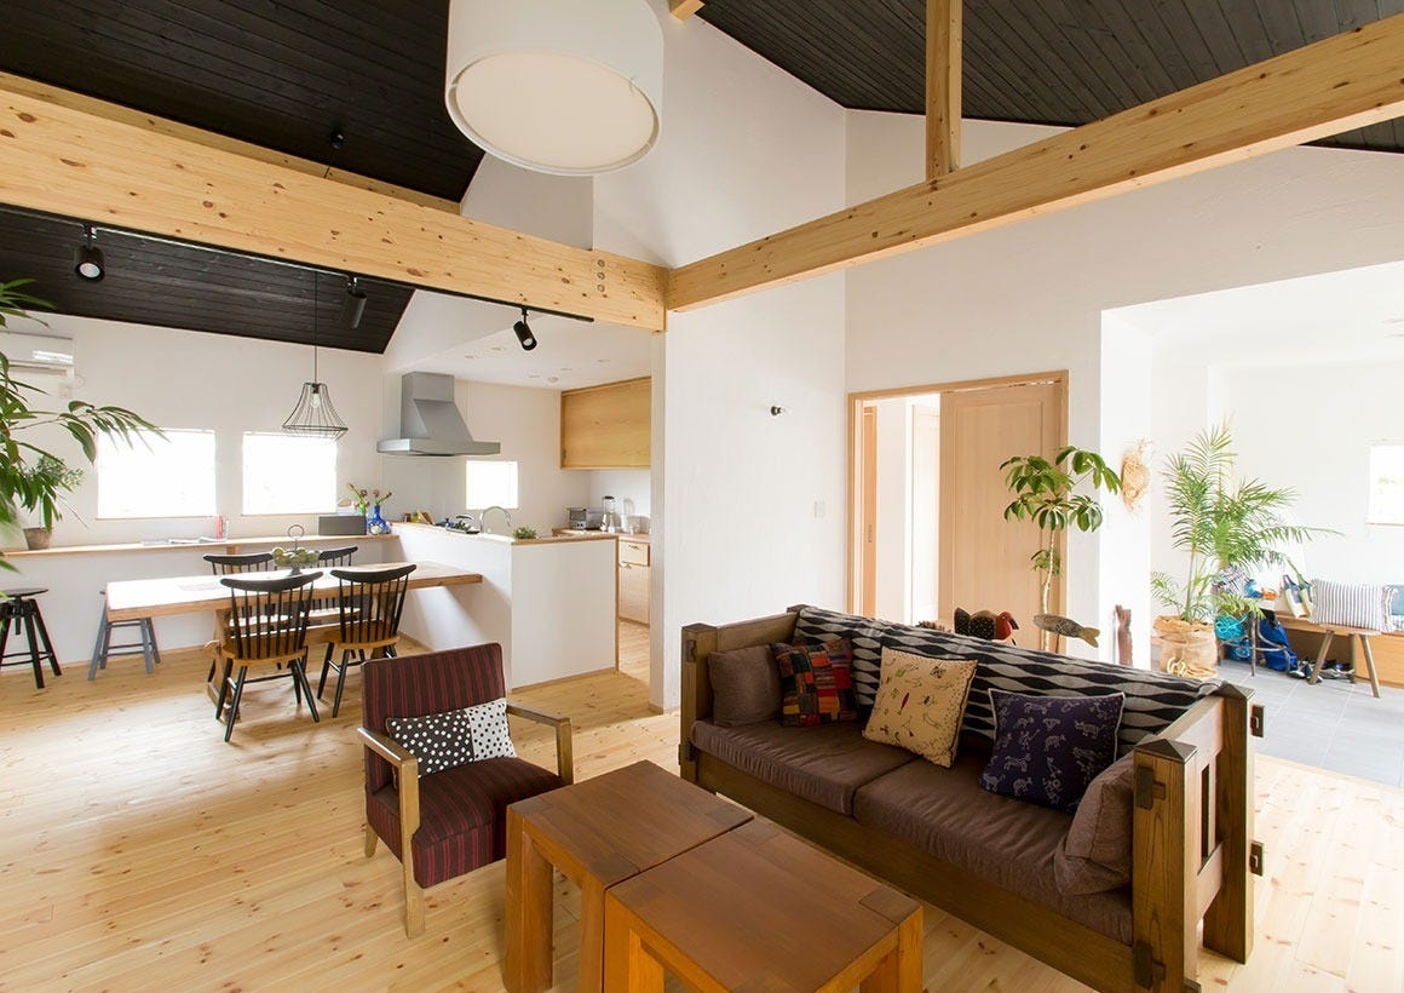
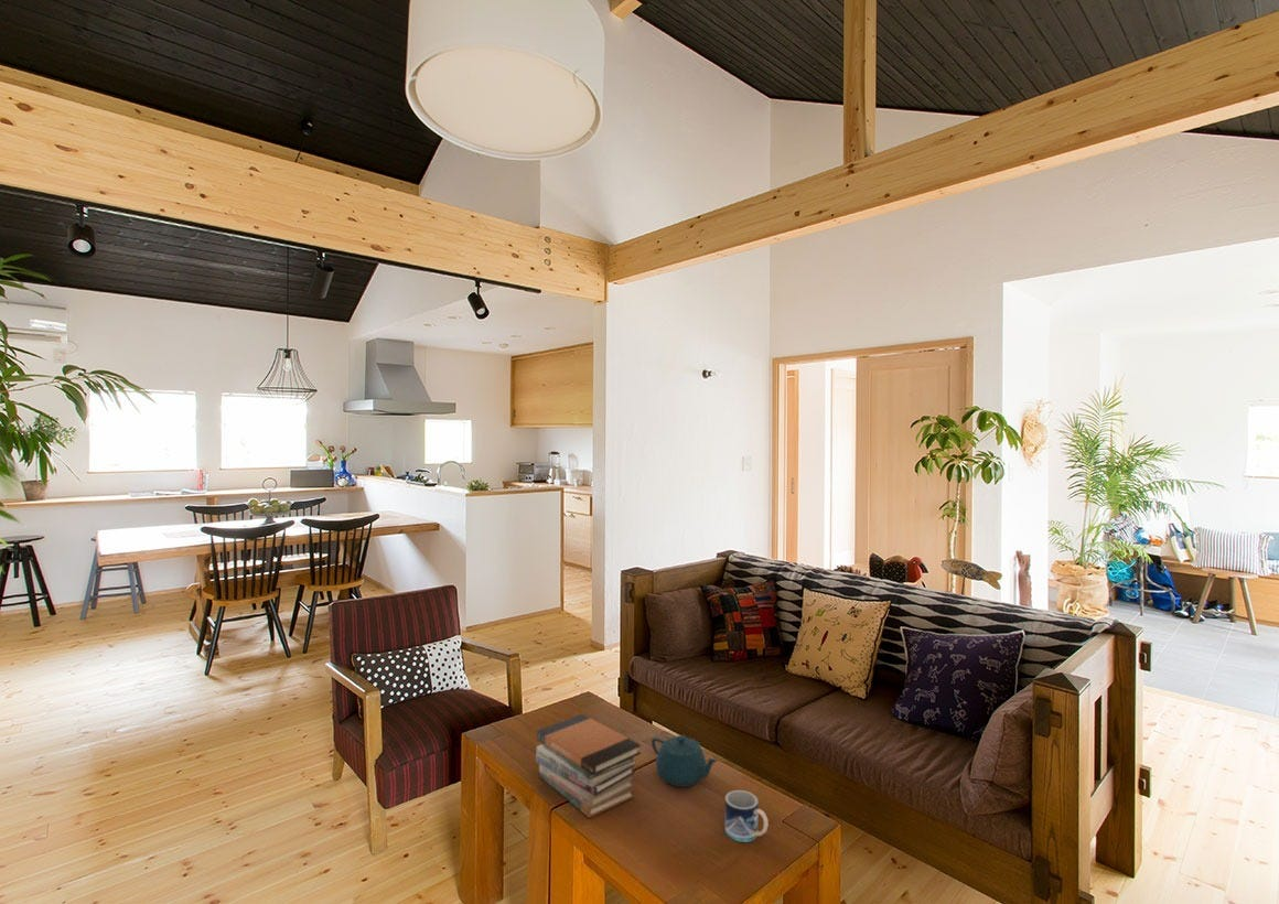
+ book stack (585, 761)
+ mug (746, 818)
+ teapot (683, 757)
